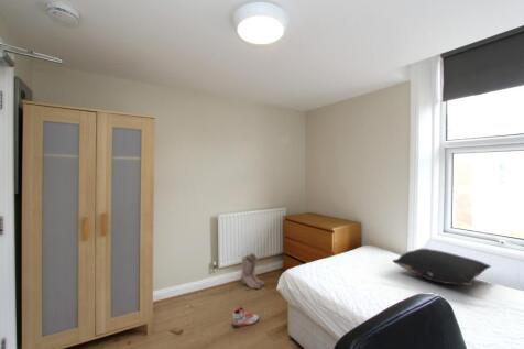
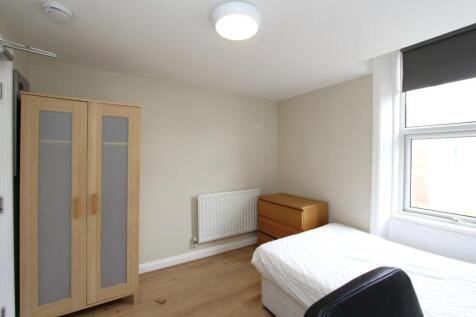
- boots (252, 270)
- sneaker (245, 315)
- pillow (440, 264)
